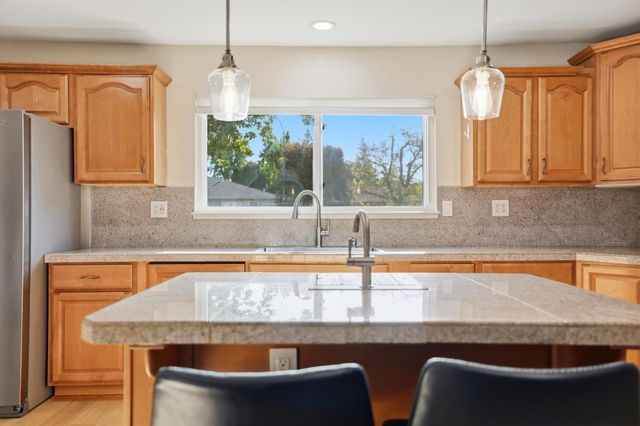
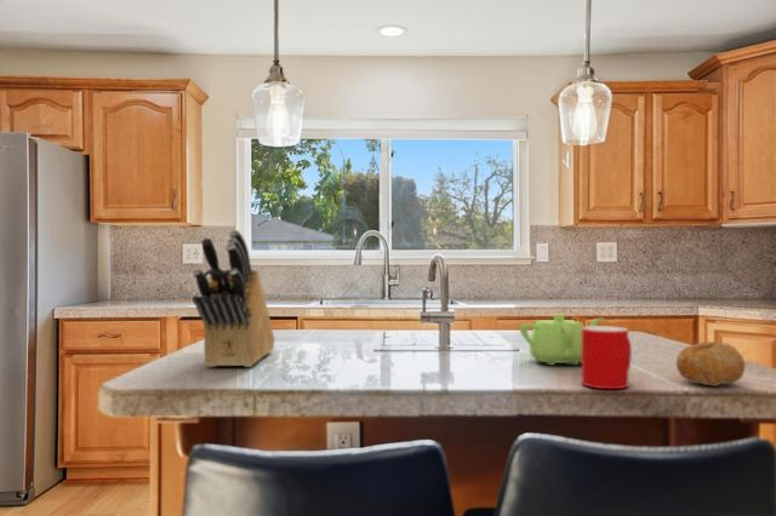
+ teapot (561, 338)
+ knife block (236, 297)
+ fruit (709, 362)
+ cup (610, 355)
